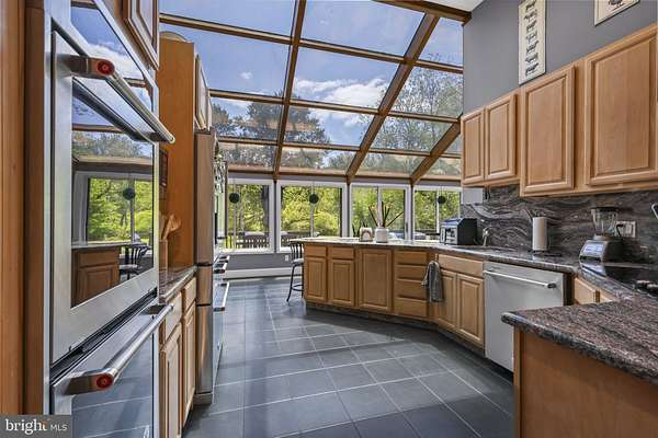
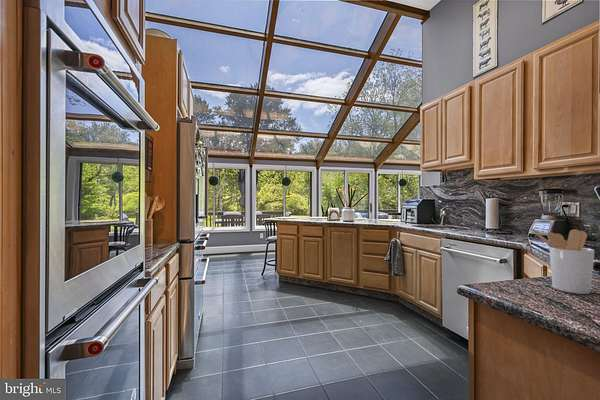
+ utensil holder (559, 257)
